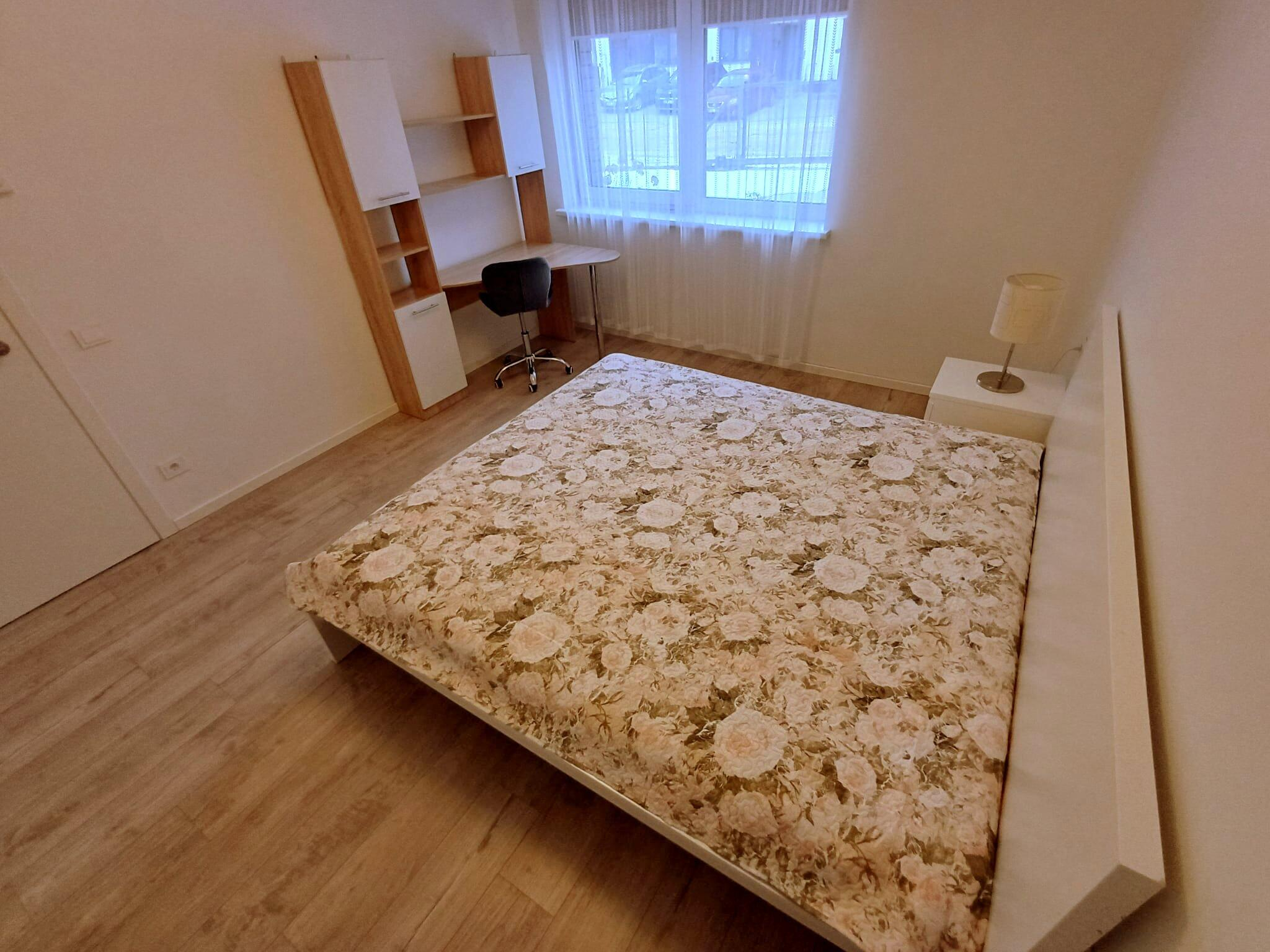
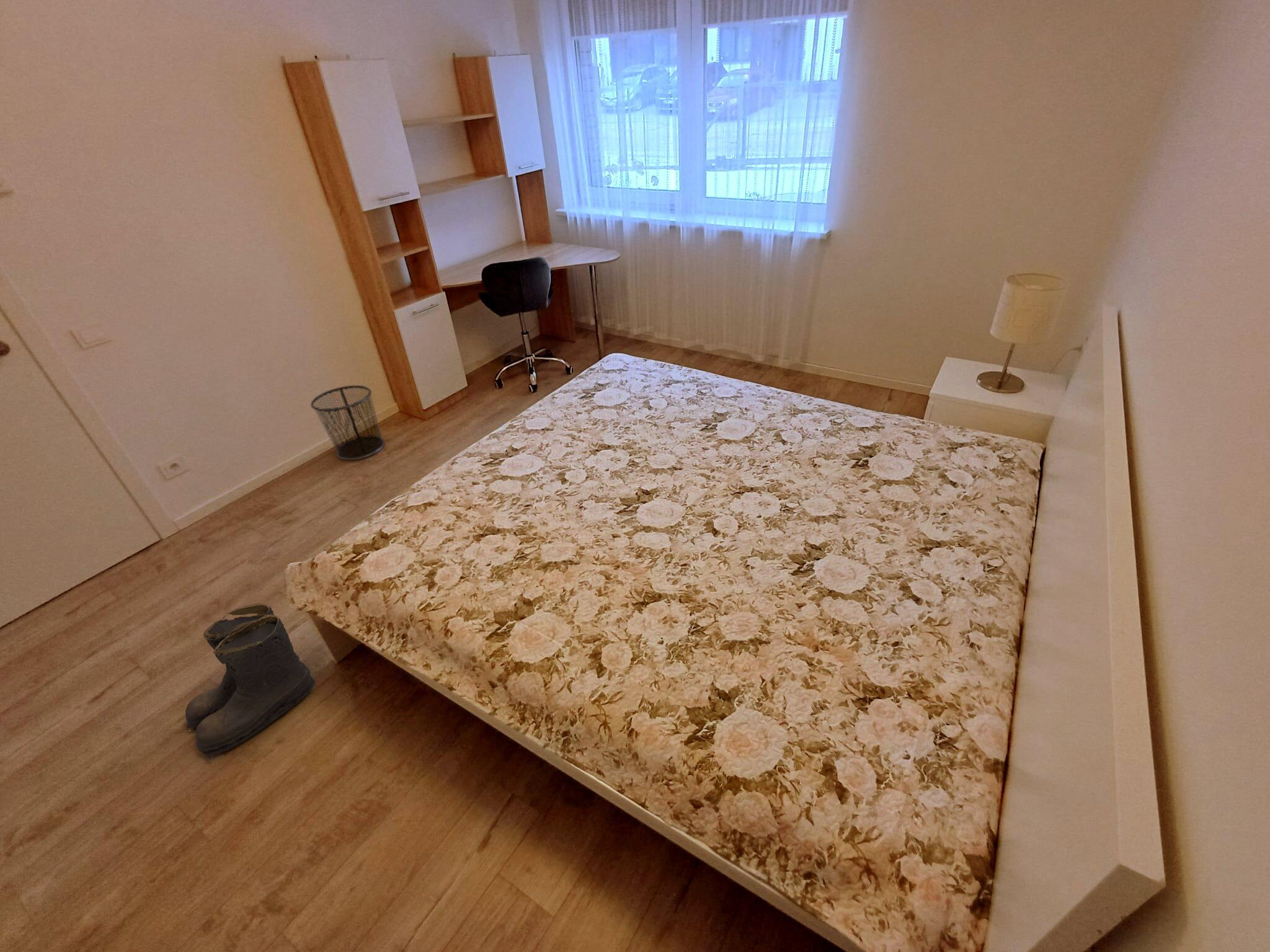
+ waste bin (351, 423)
+ boots (233, 674)
